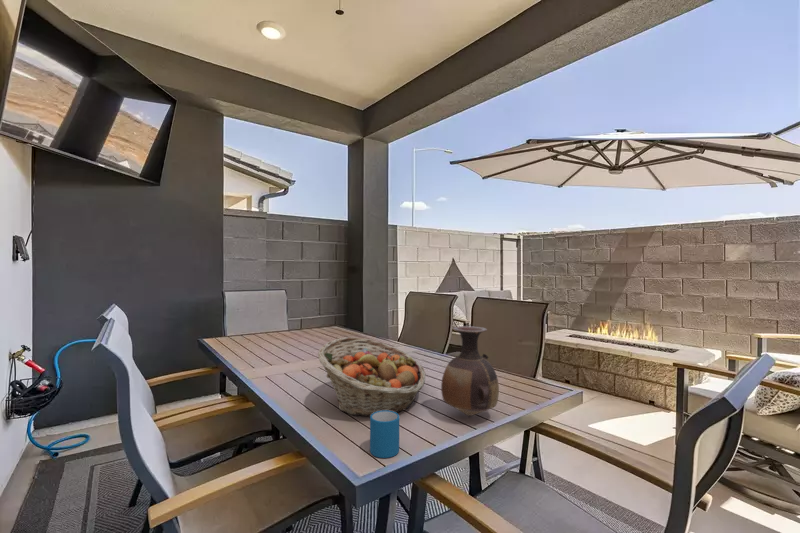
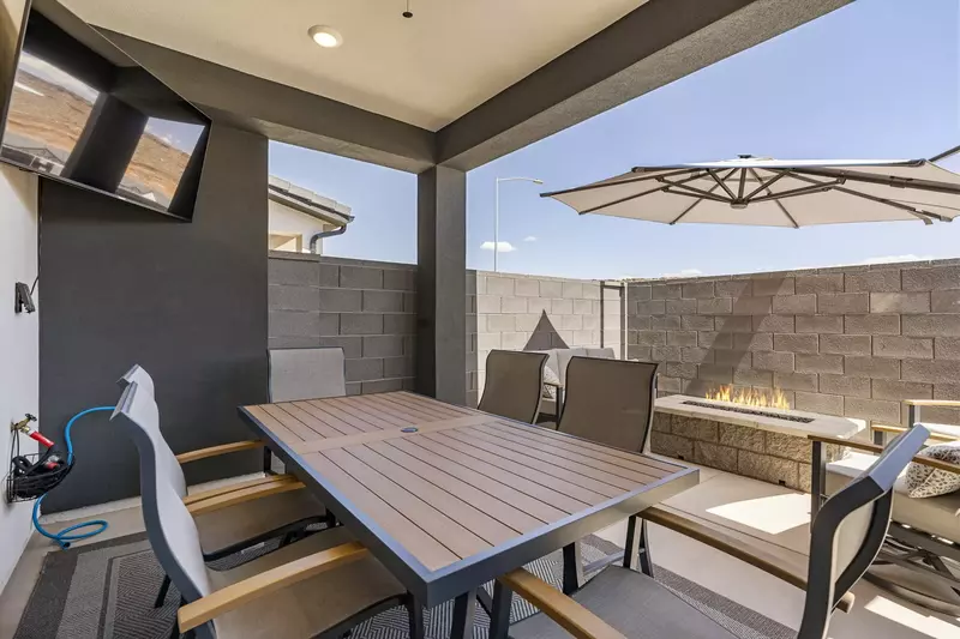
- fruit basket (373, 371)
- vase (469, 371)
- mug (385, 430)
